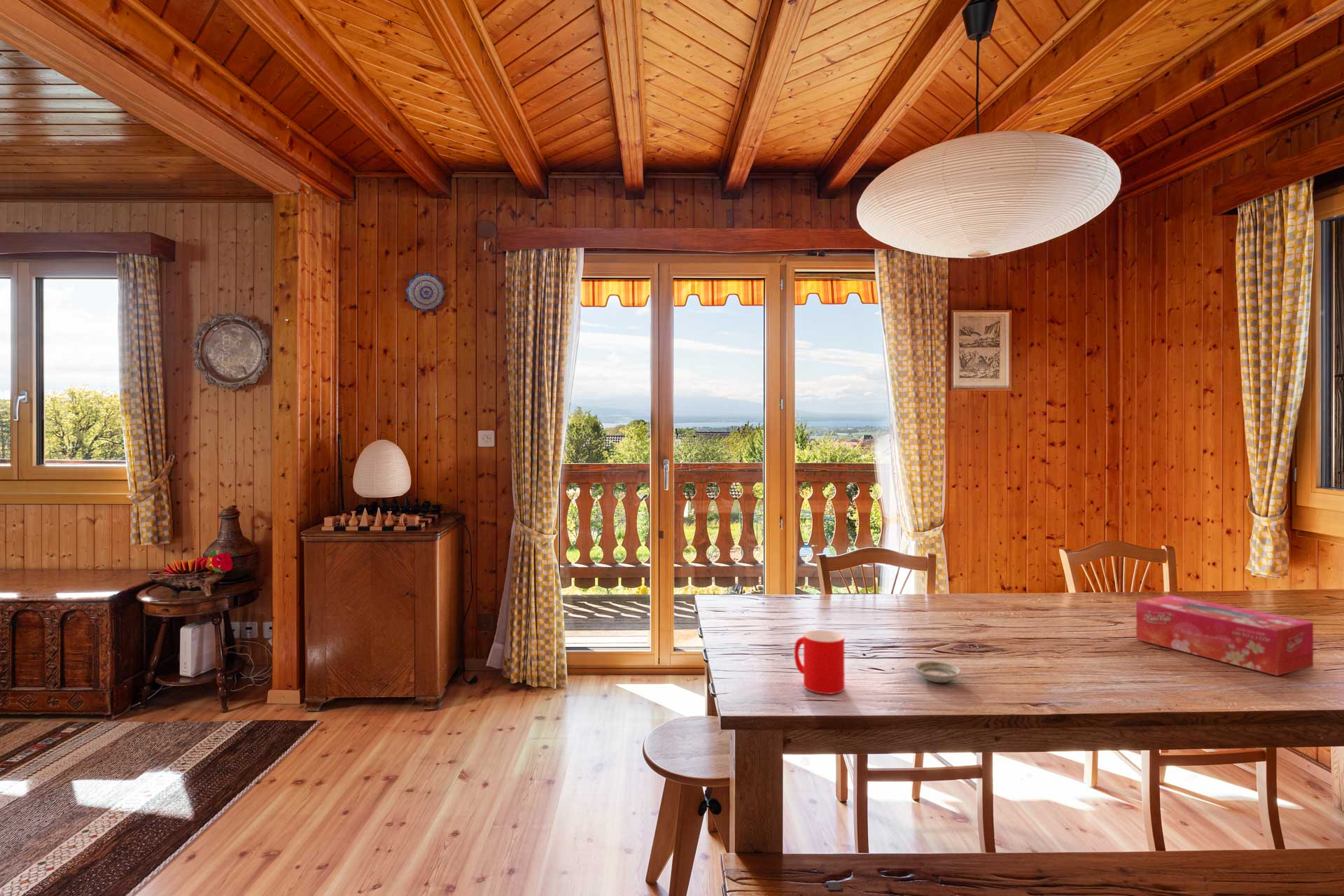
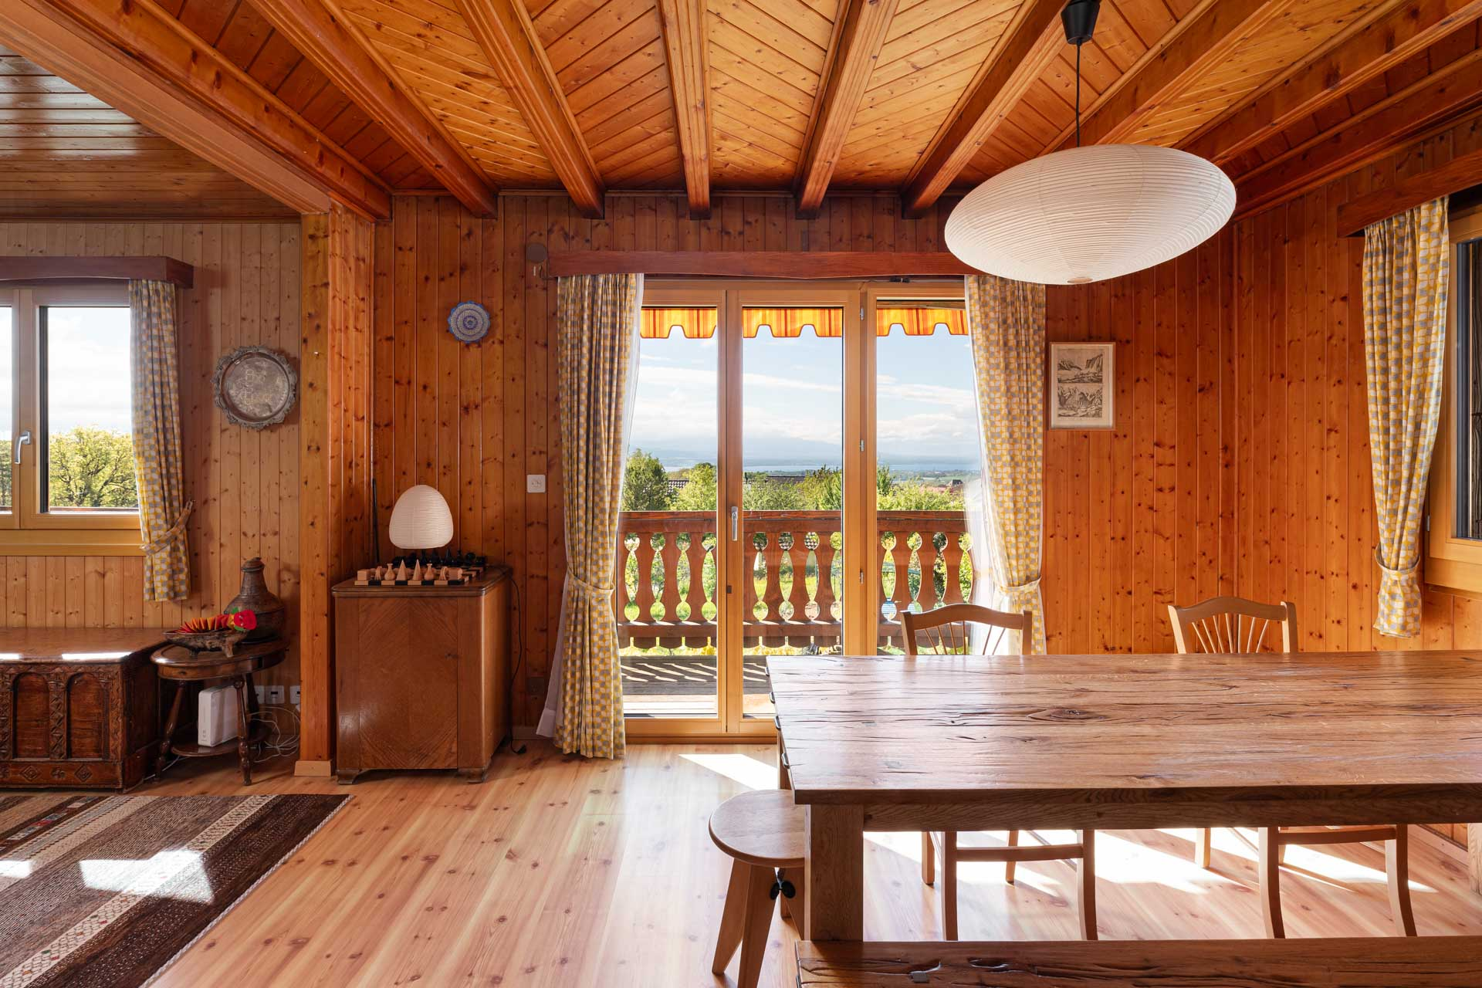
- saucer (937, 673)
- tissue box (1219, 631)
- cup (817, 659)
